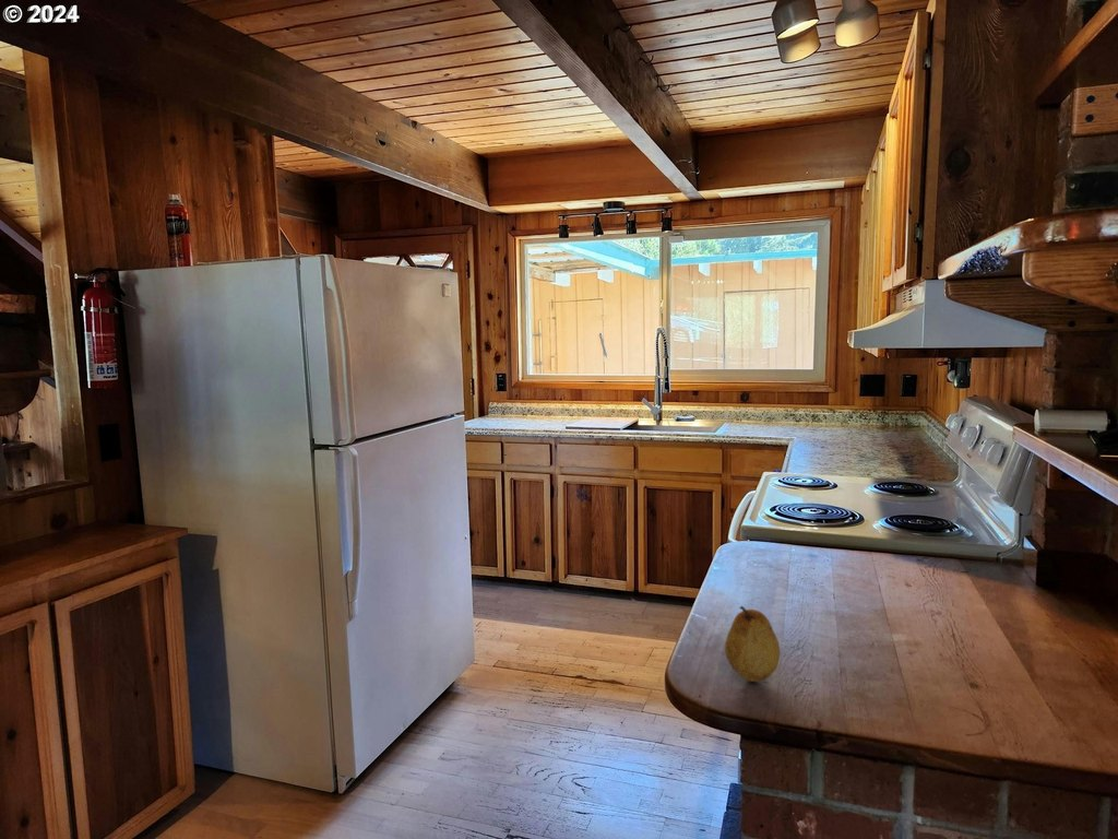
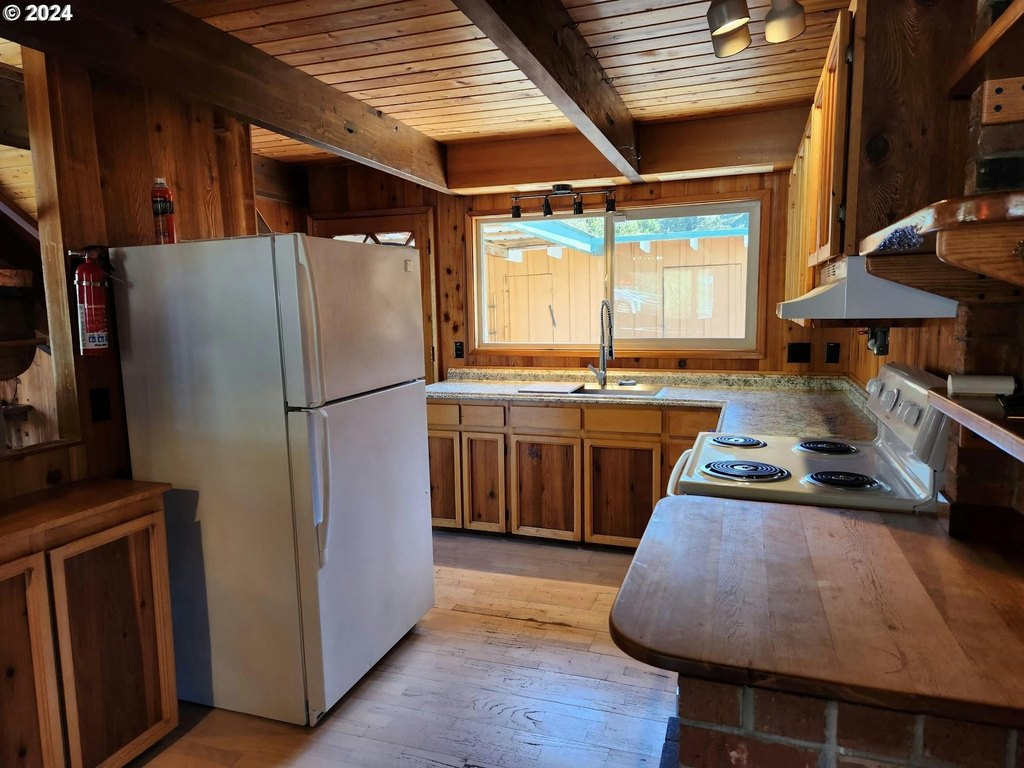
- fruit (751, 638)
